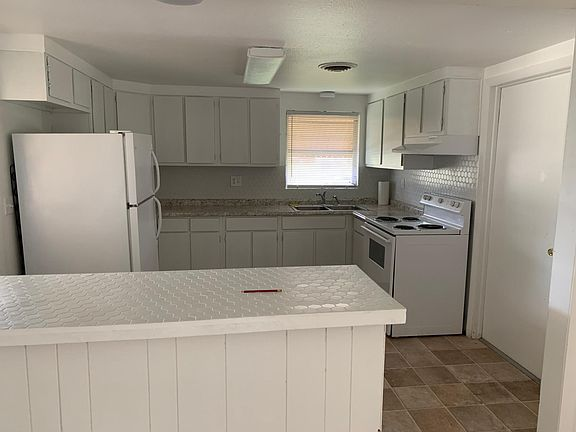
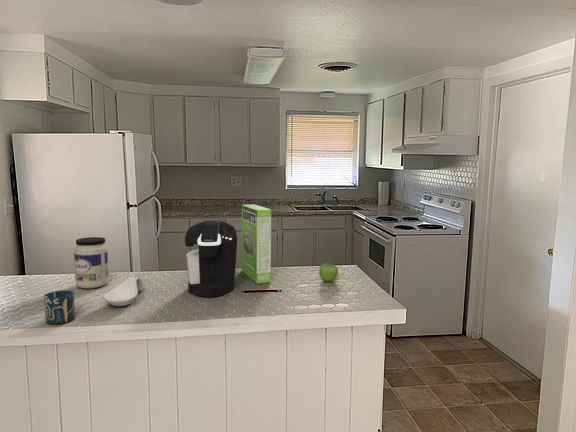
+ cake mix box (255, 242)
+ spoon rest (127, 290)
+ fruit (328, 271)
+ coffee maker (211, 256)
+ cup (61, 305)
+ jar (91, 262)
